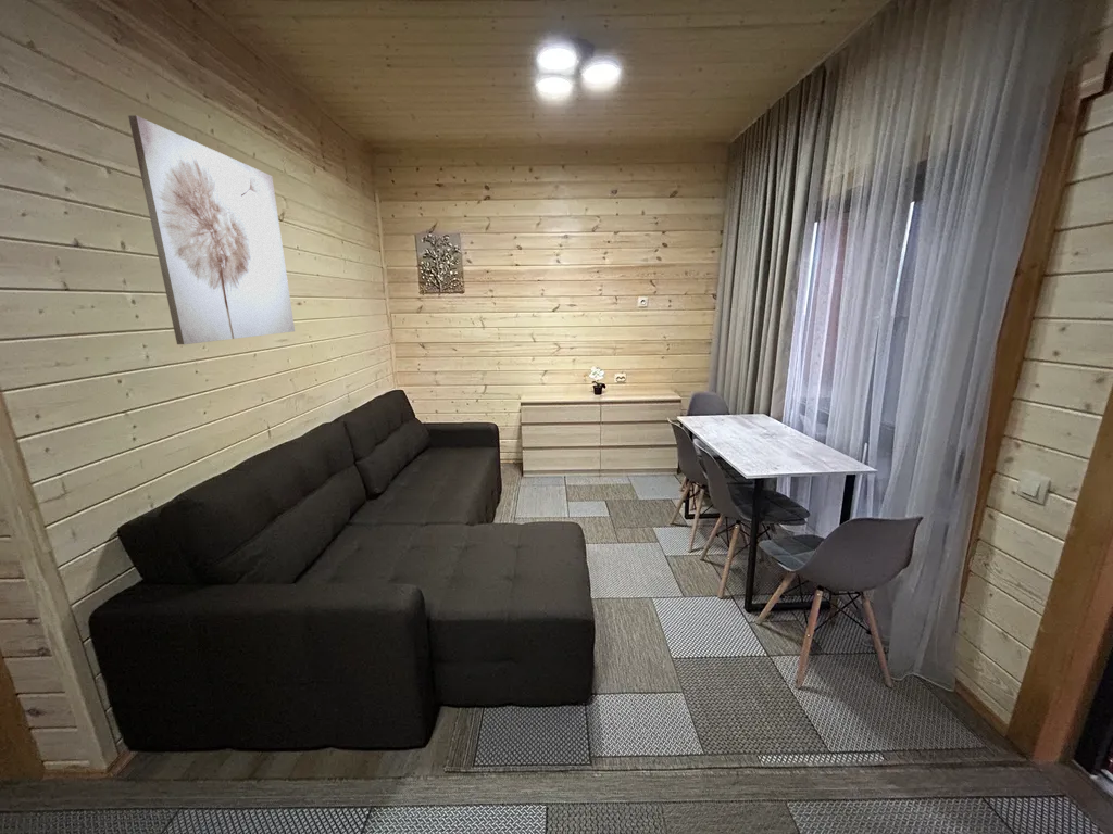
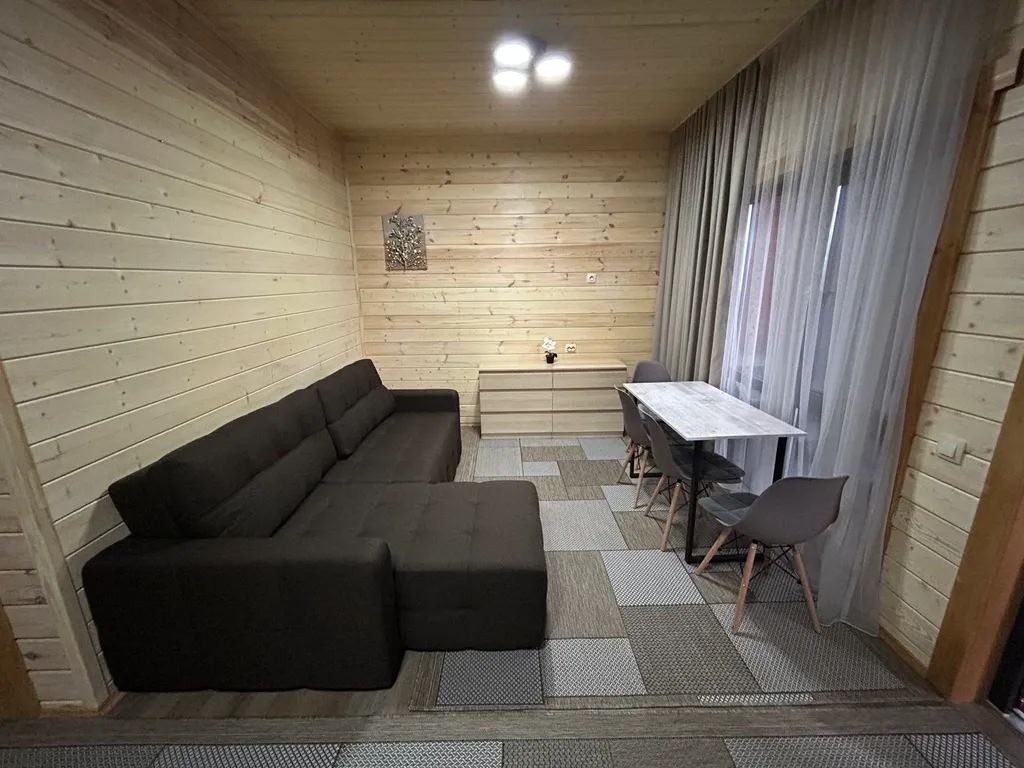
- wall art (230, 248)
